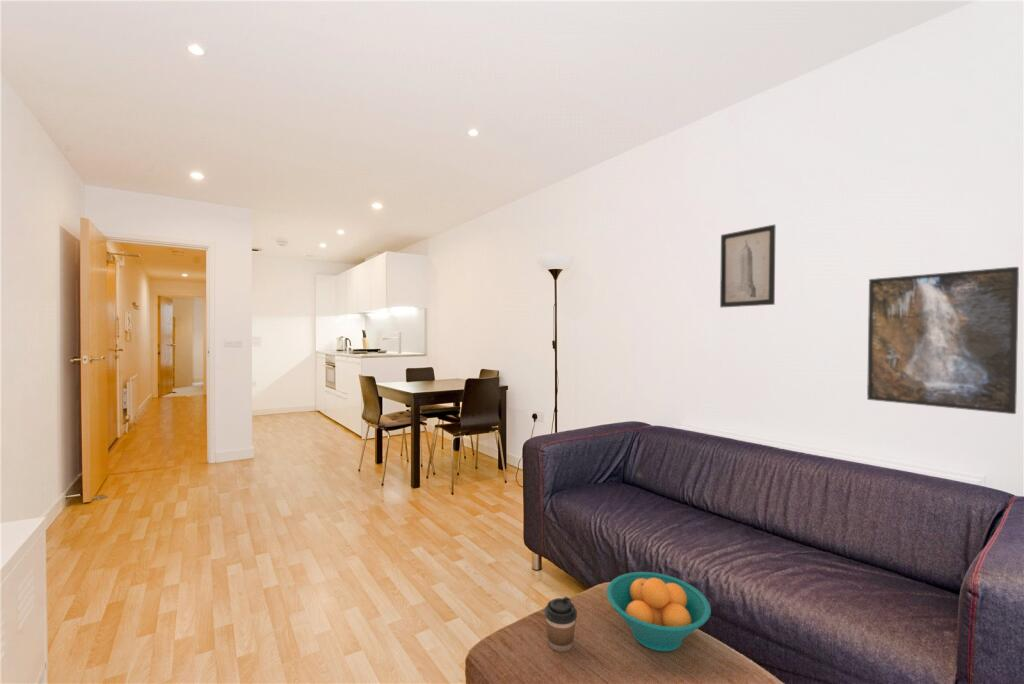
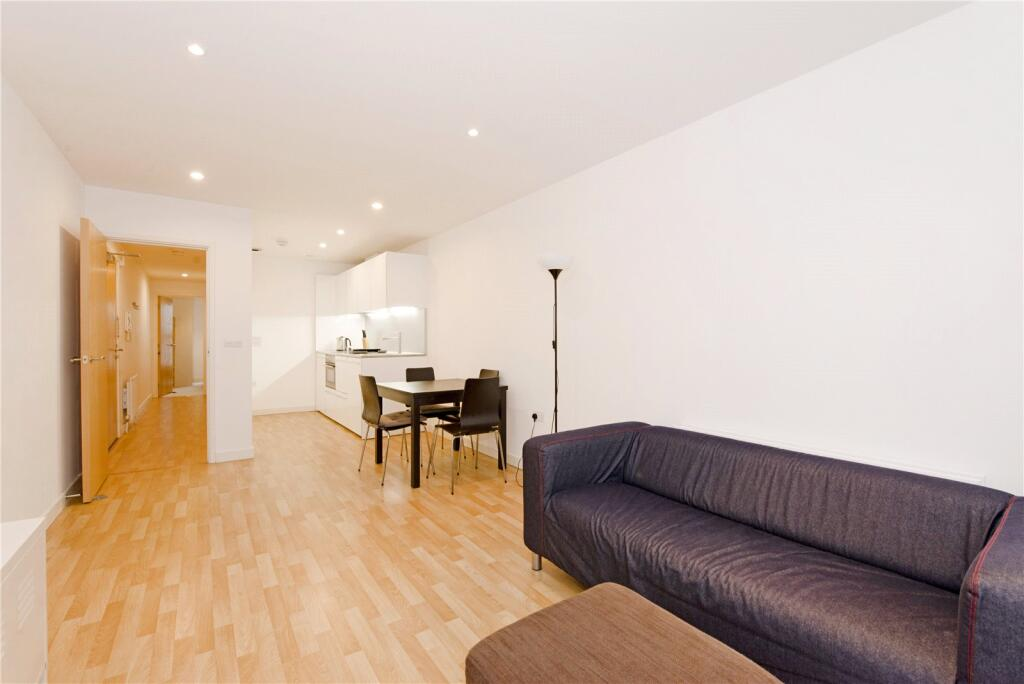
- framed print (935, 340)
- fruit bowl (656, 608)
- wall art (746, 268)
- coffee cup (560, 622)
